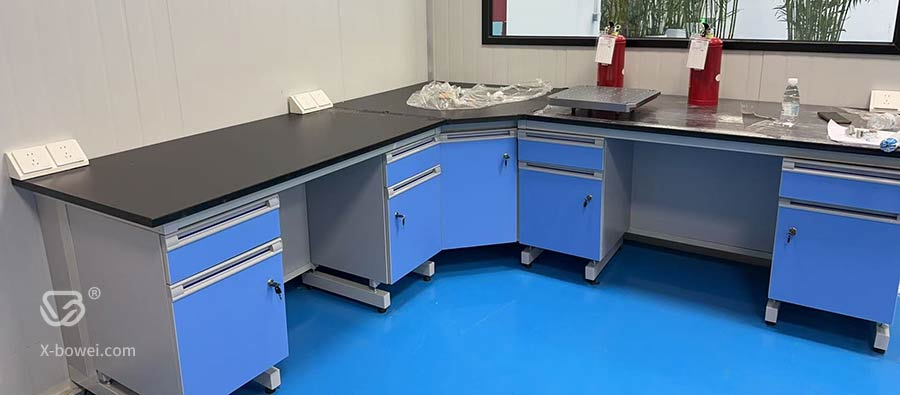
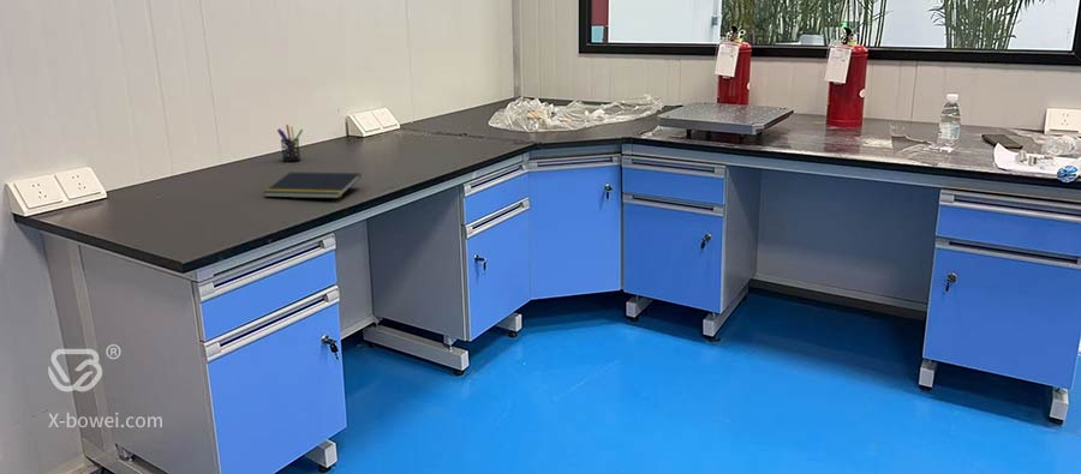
+ notepad (312, 184)
+ pen holder (292, 142)
